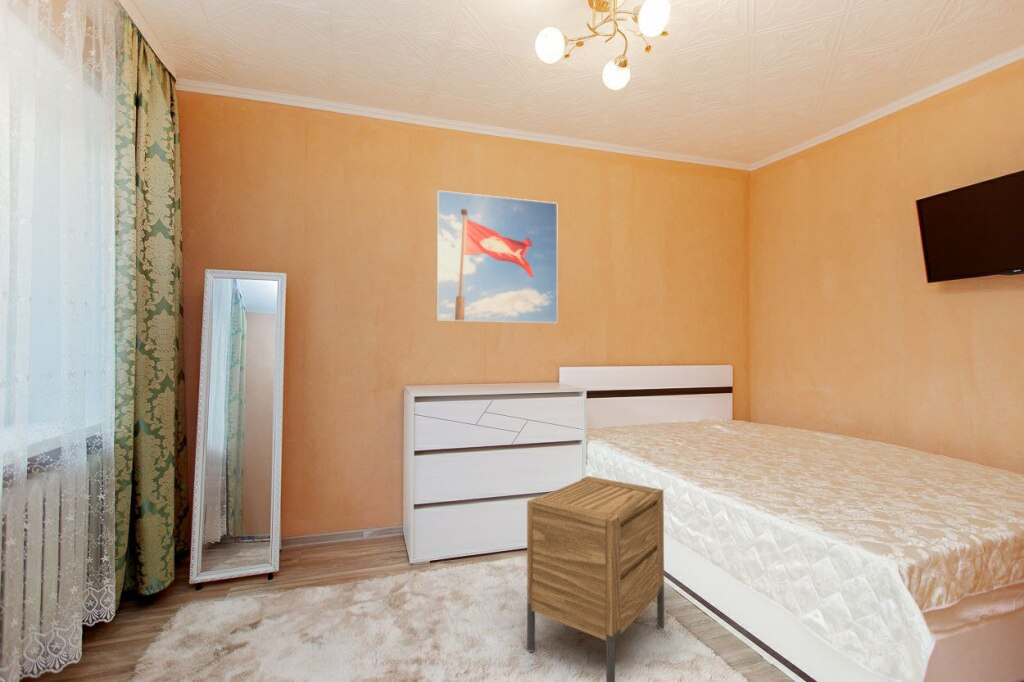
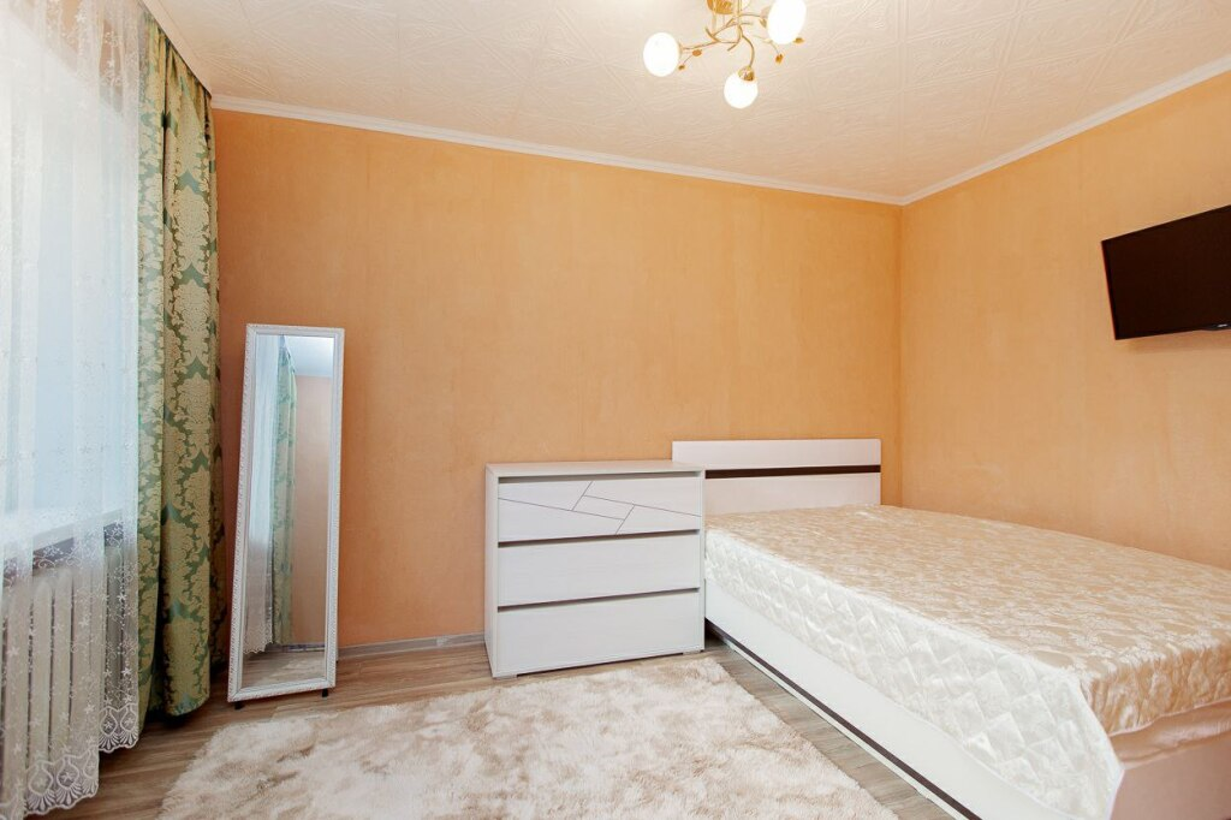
- nightstand (598, 566)
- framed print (499, 259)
